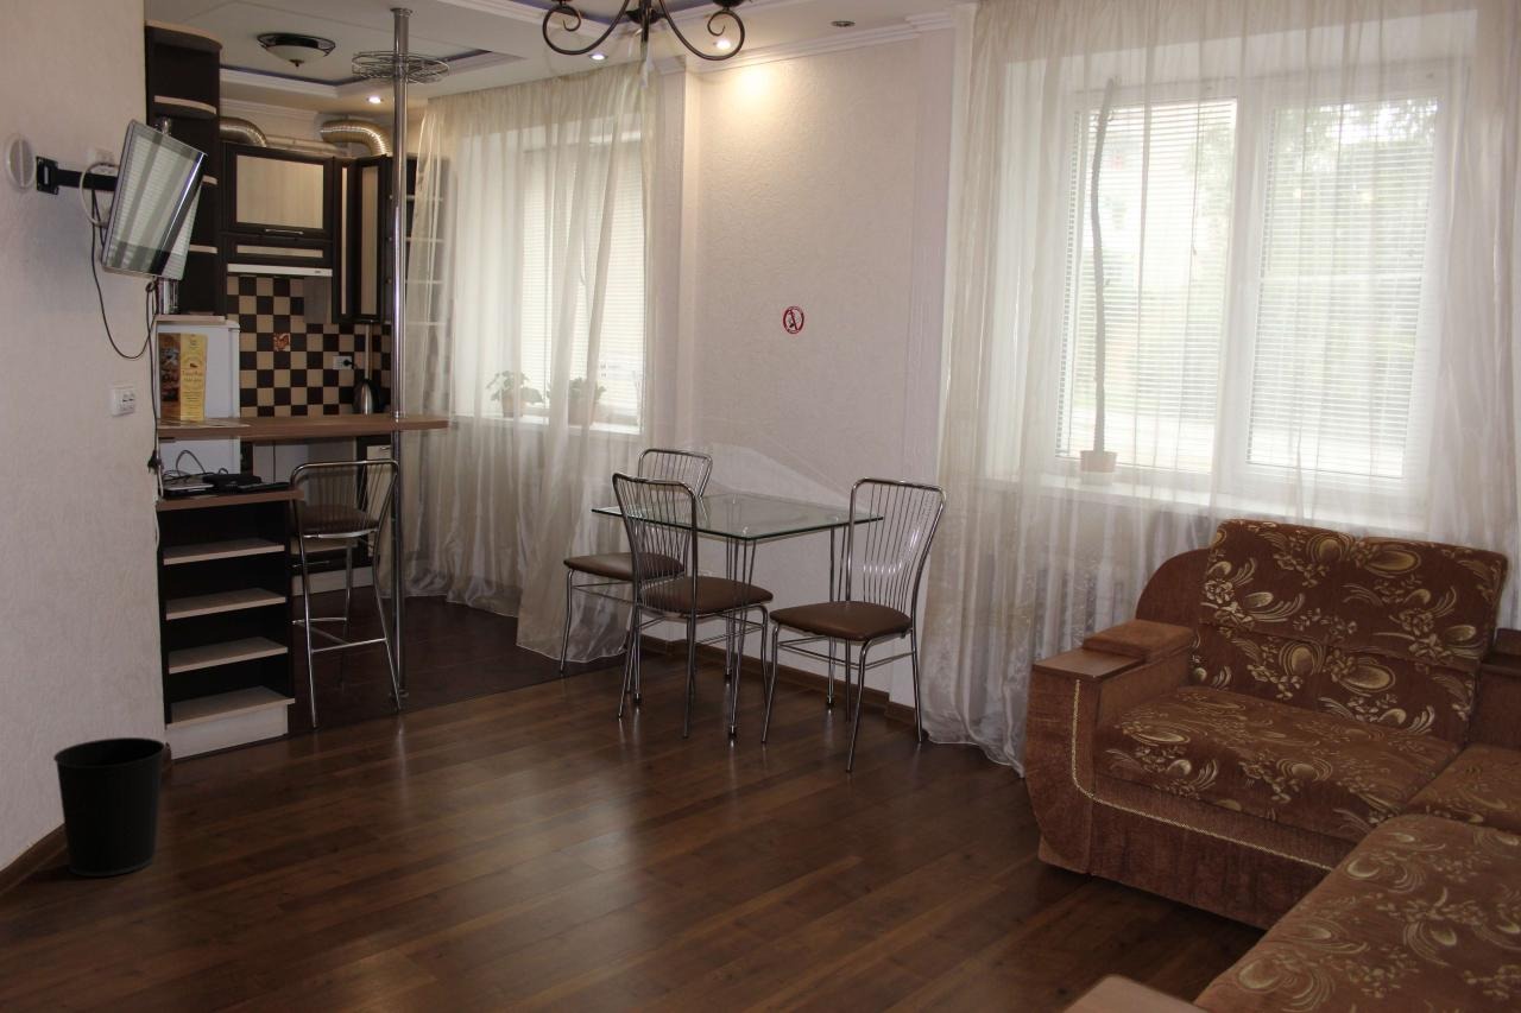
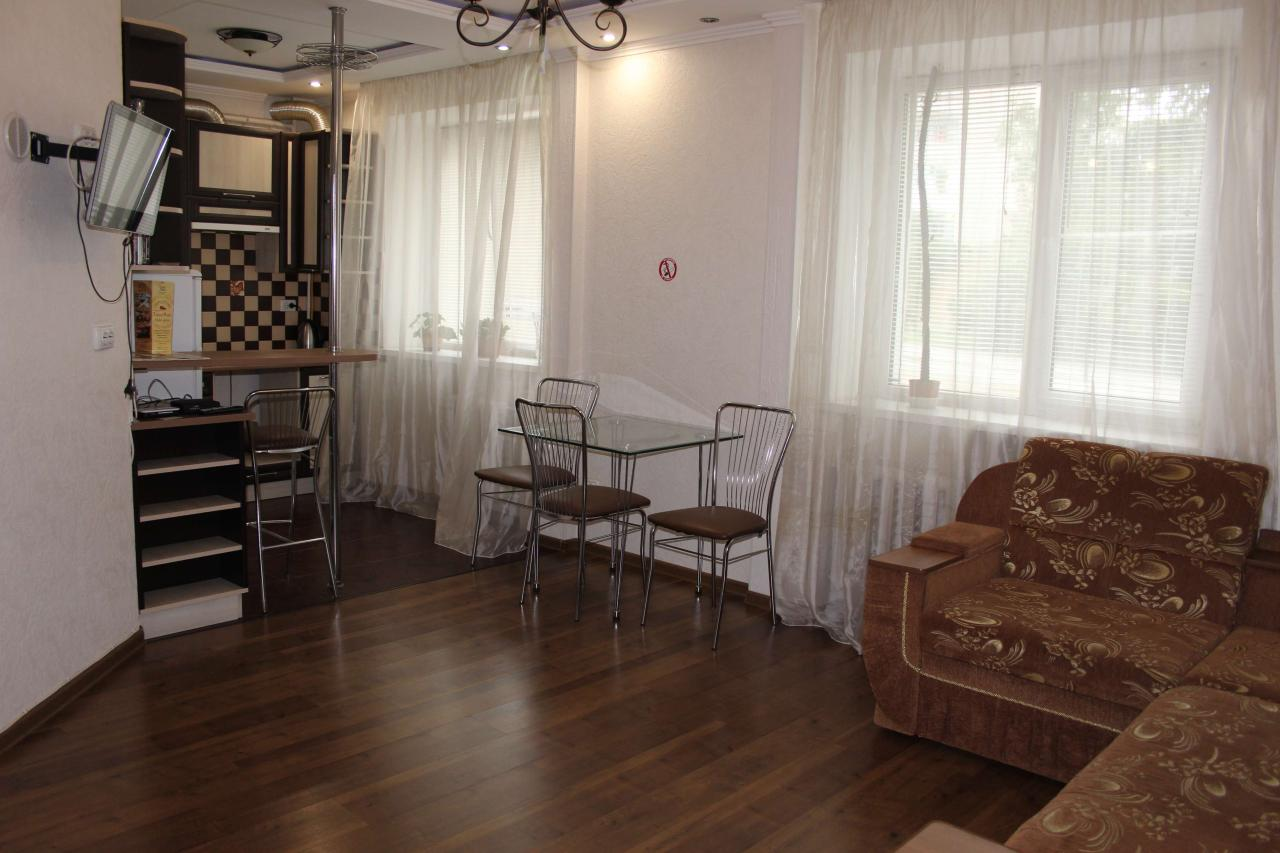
- wastebasket (112, 806)
